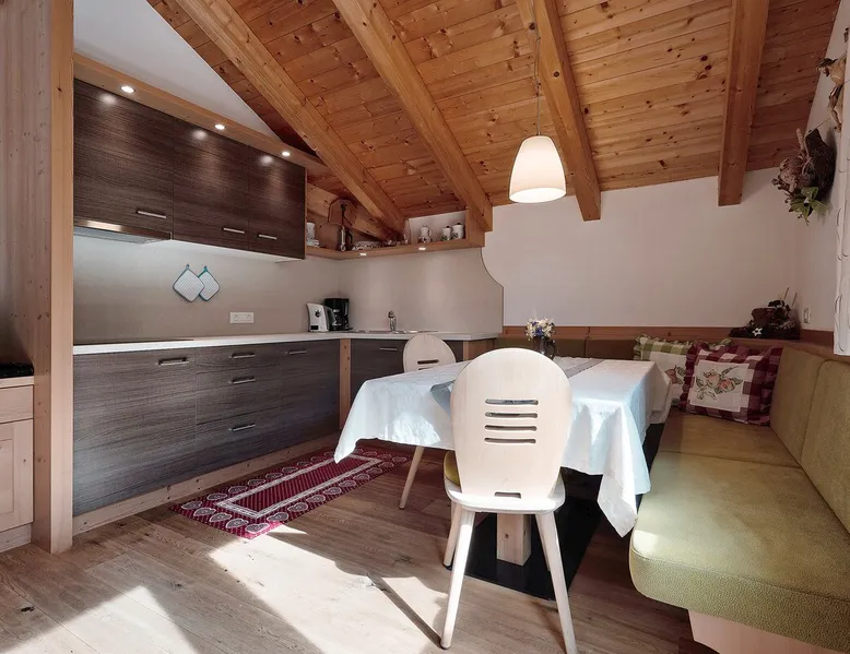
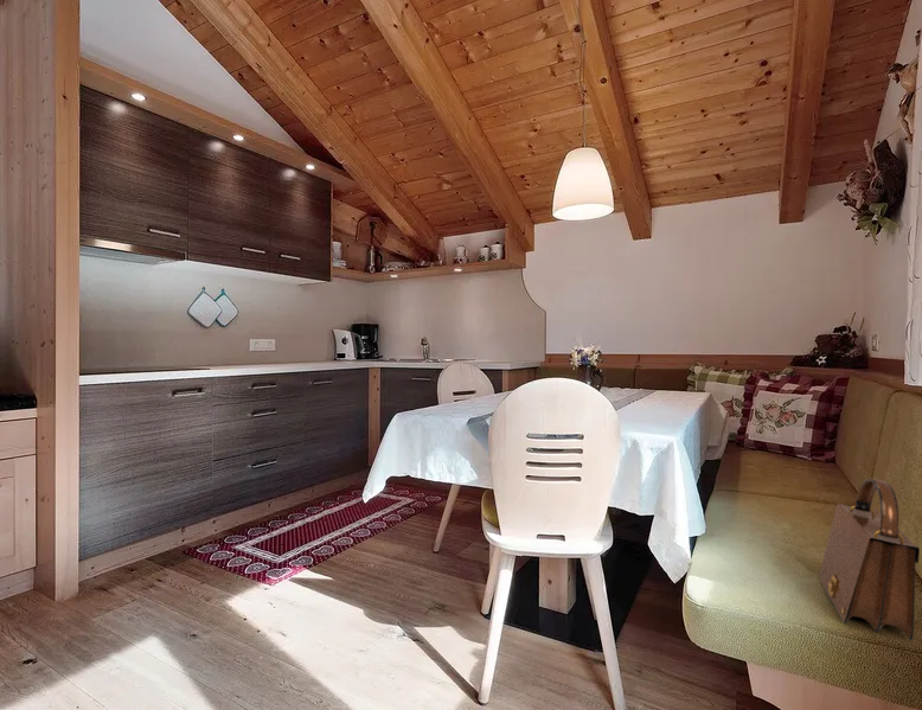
+ handbag (867, 544)
